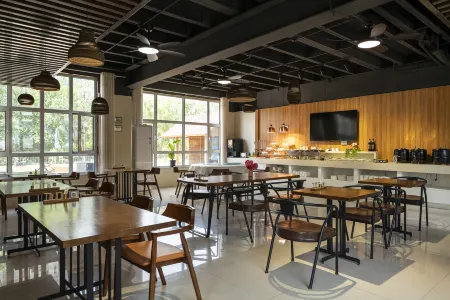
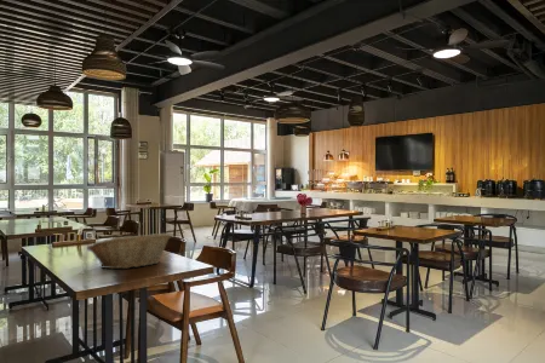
+ fruit basket (131, 248)
